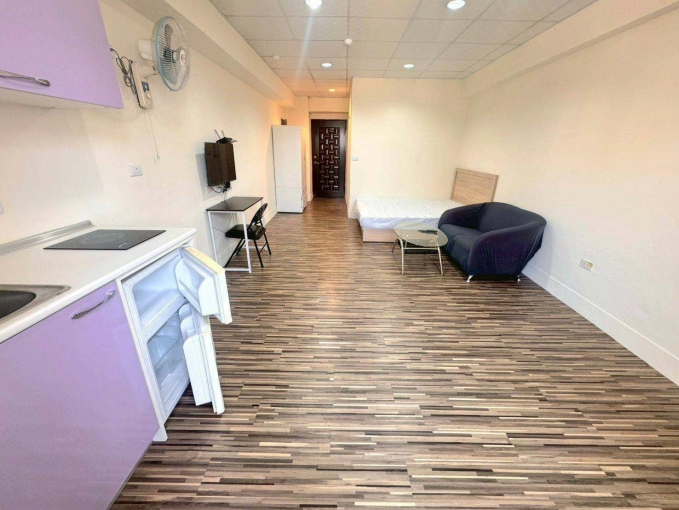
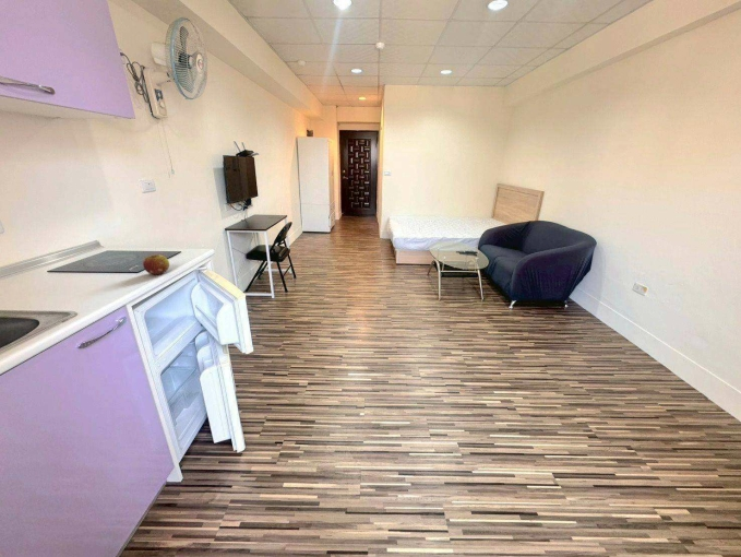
+ fruit (156, 264)
